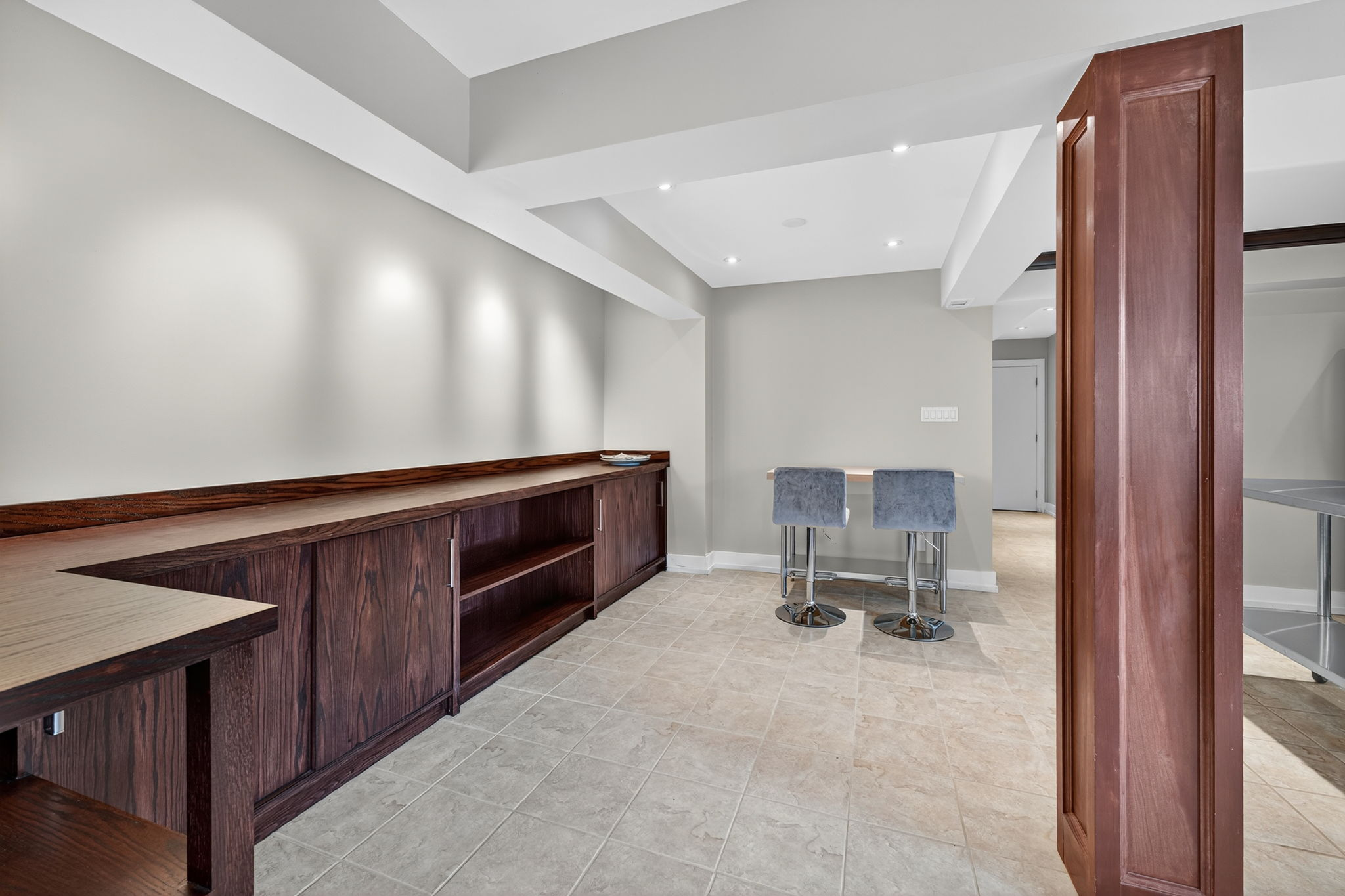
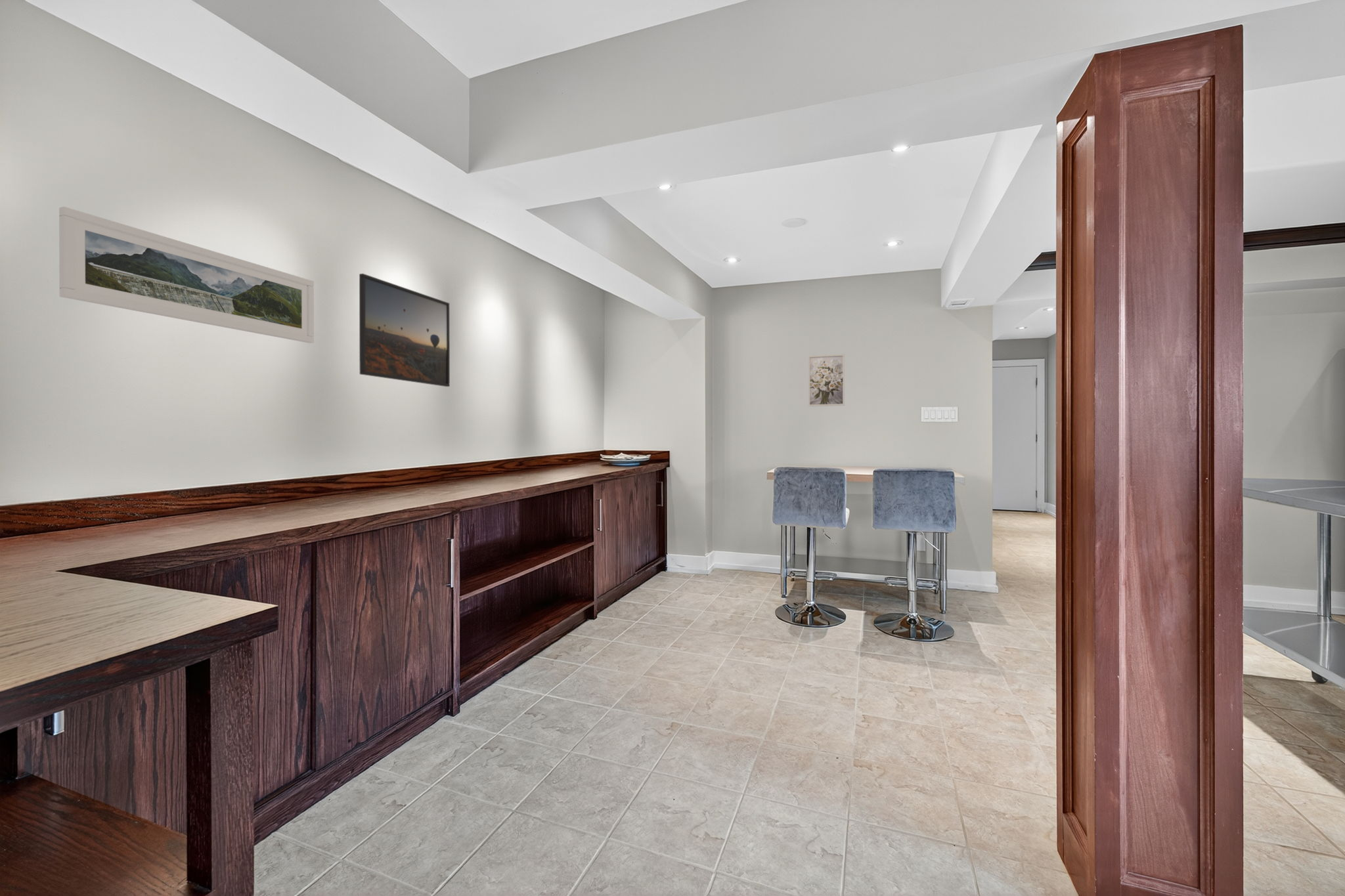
+ wall art (826, 380)
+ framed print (209, 287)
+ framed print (408, 335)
